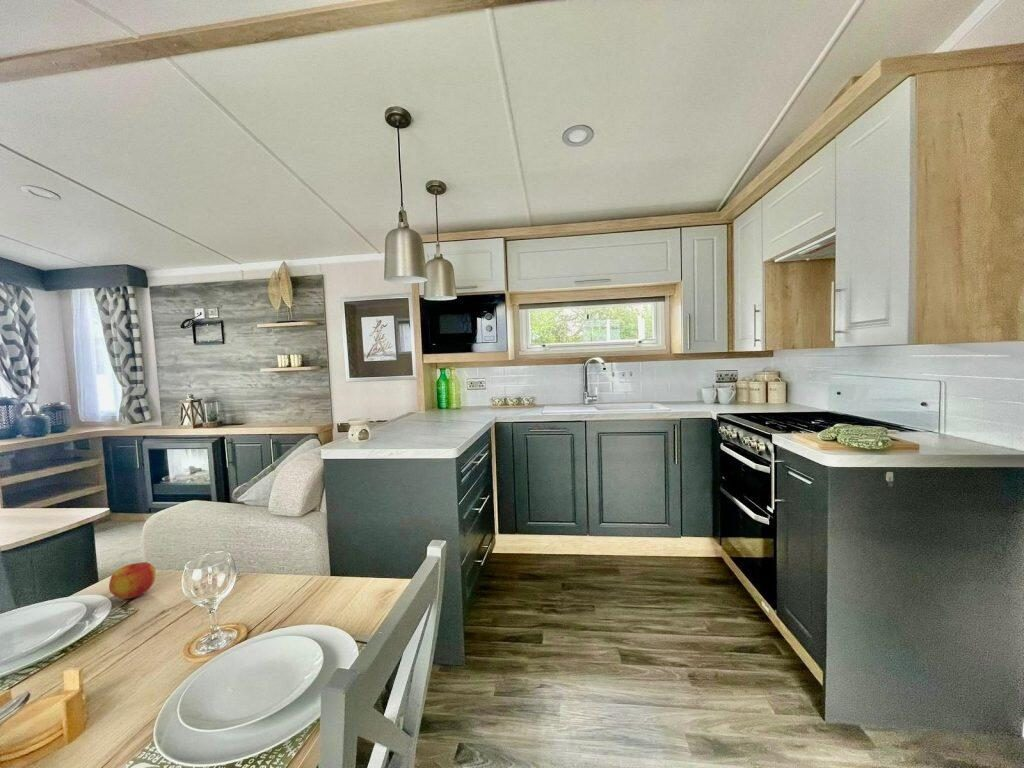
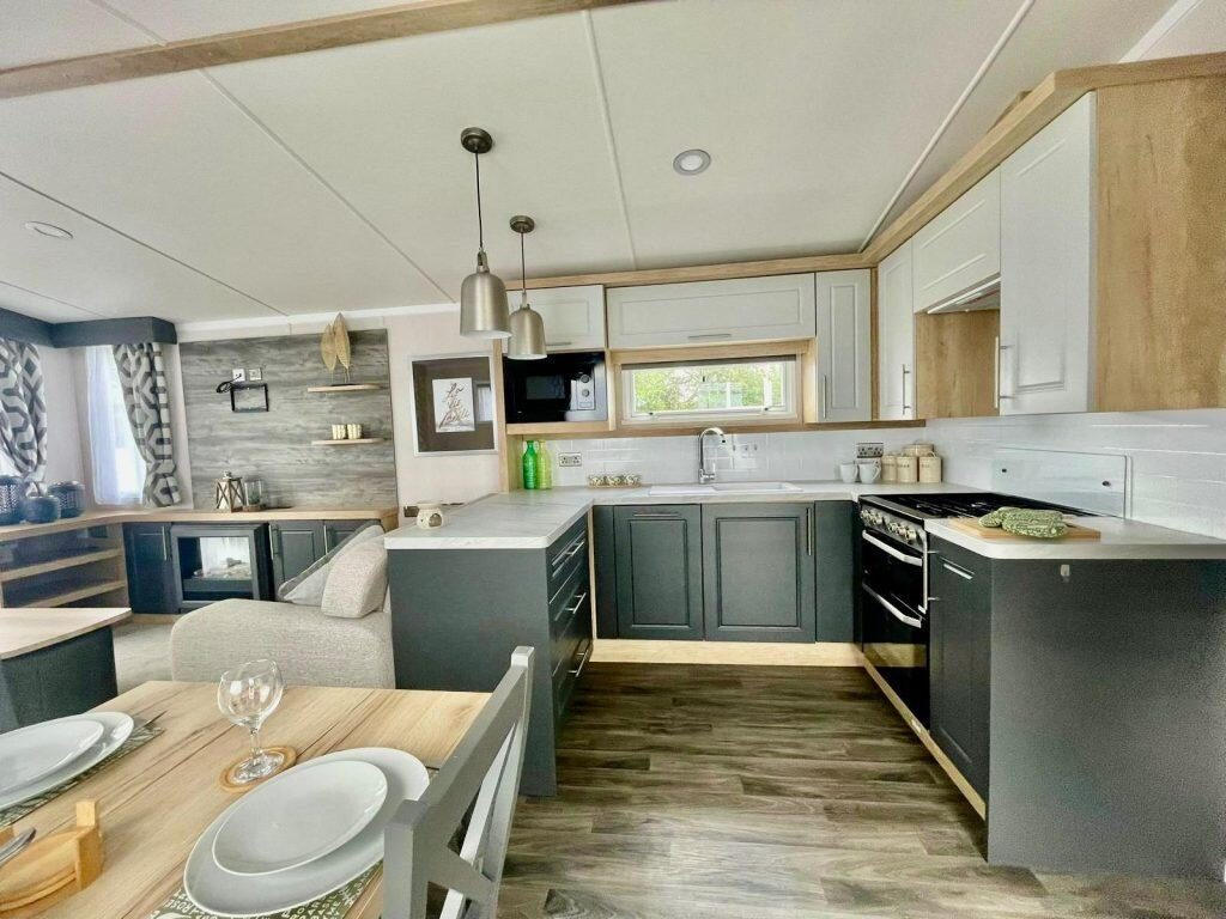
- apple (133, 579)
